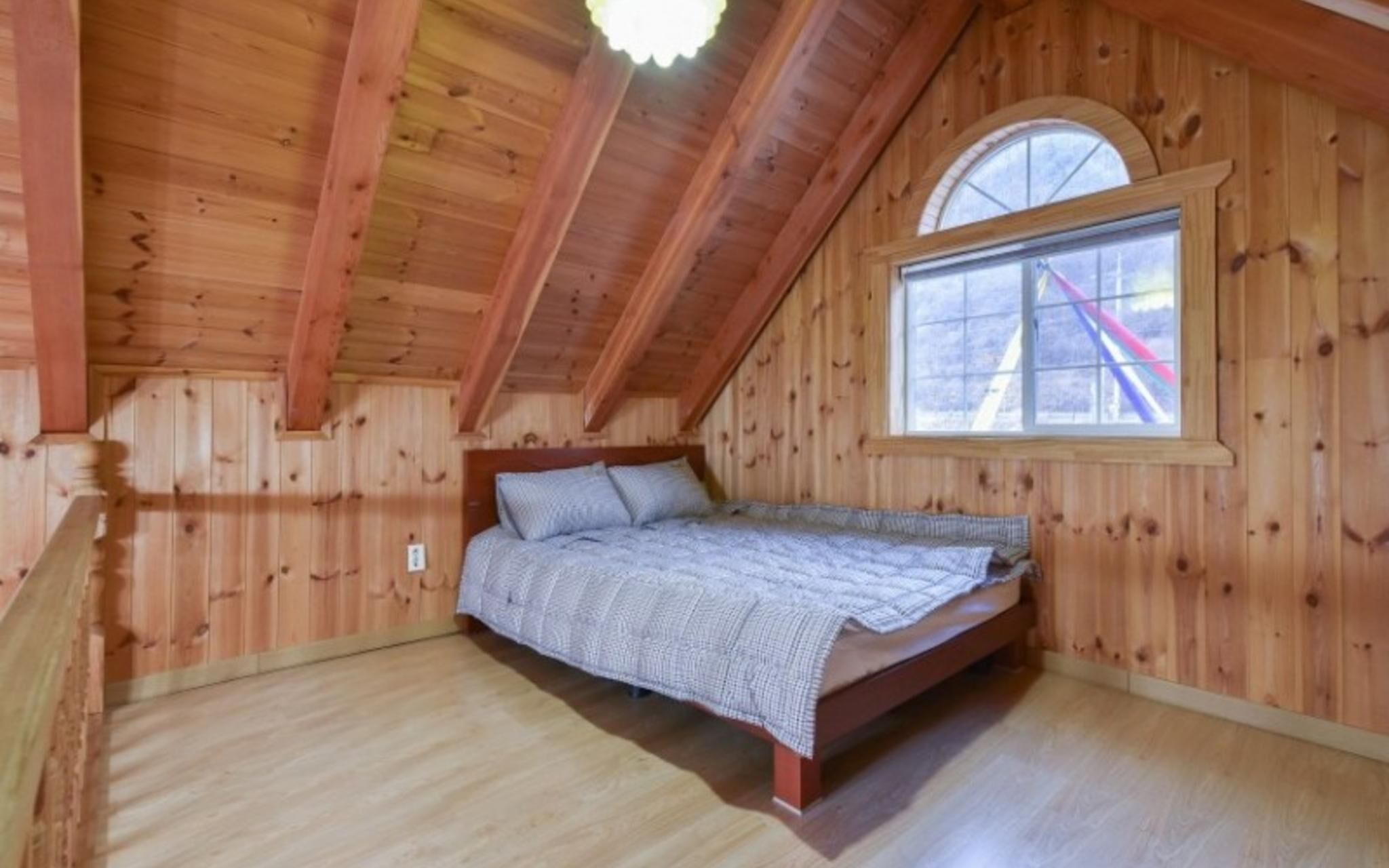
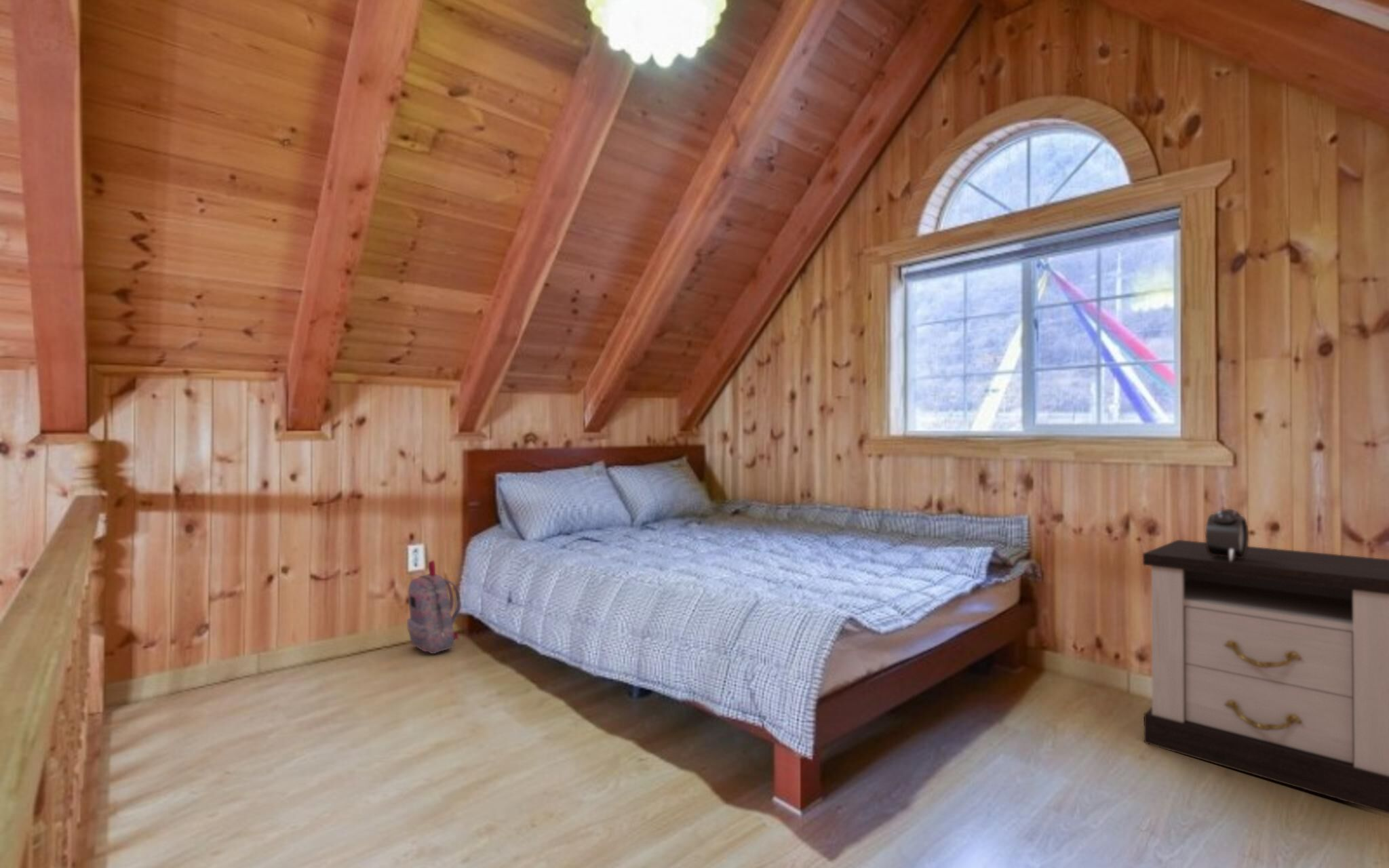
+ nightstand (1273, 656)
+ alarm clock (1227, 533)
+ backpack (435, 604)
